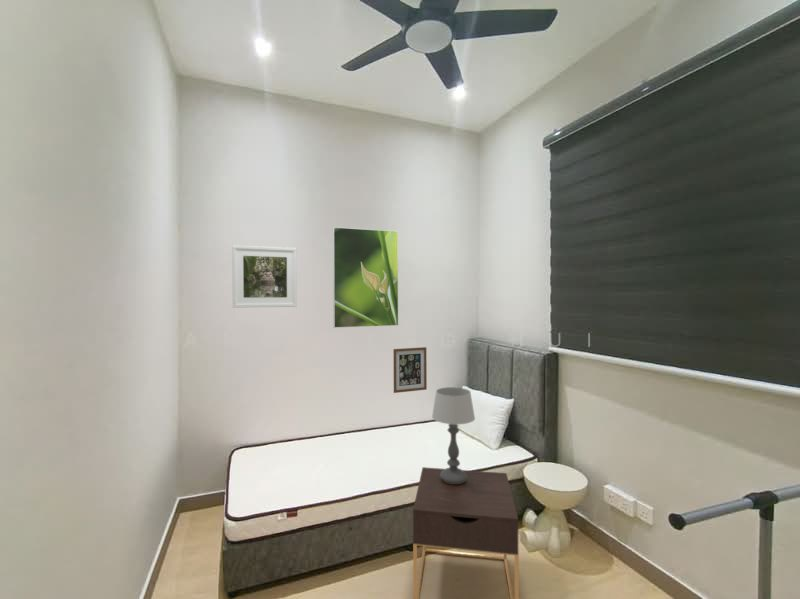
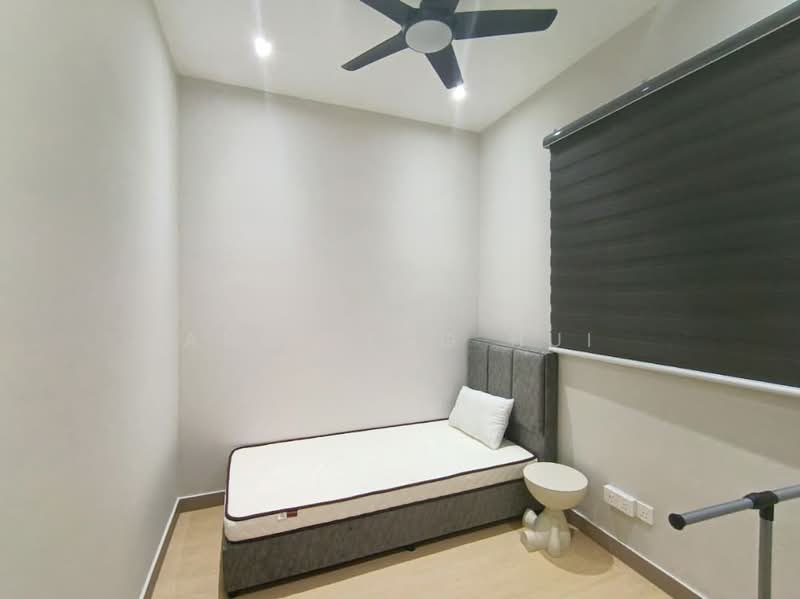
- table lamp (453, 434)
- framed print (366, 278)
- nightstand (464, 536)
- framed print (265, 277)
- wall art (410, 369)
